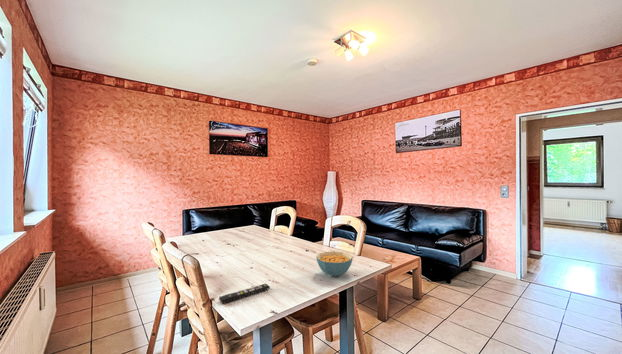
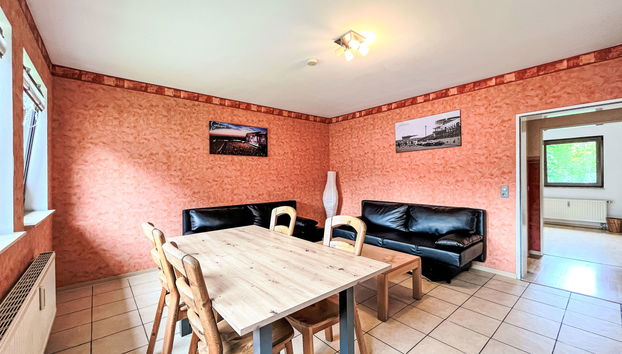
- cereal bowl (334, 265)
- remote control (245, 292)
